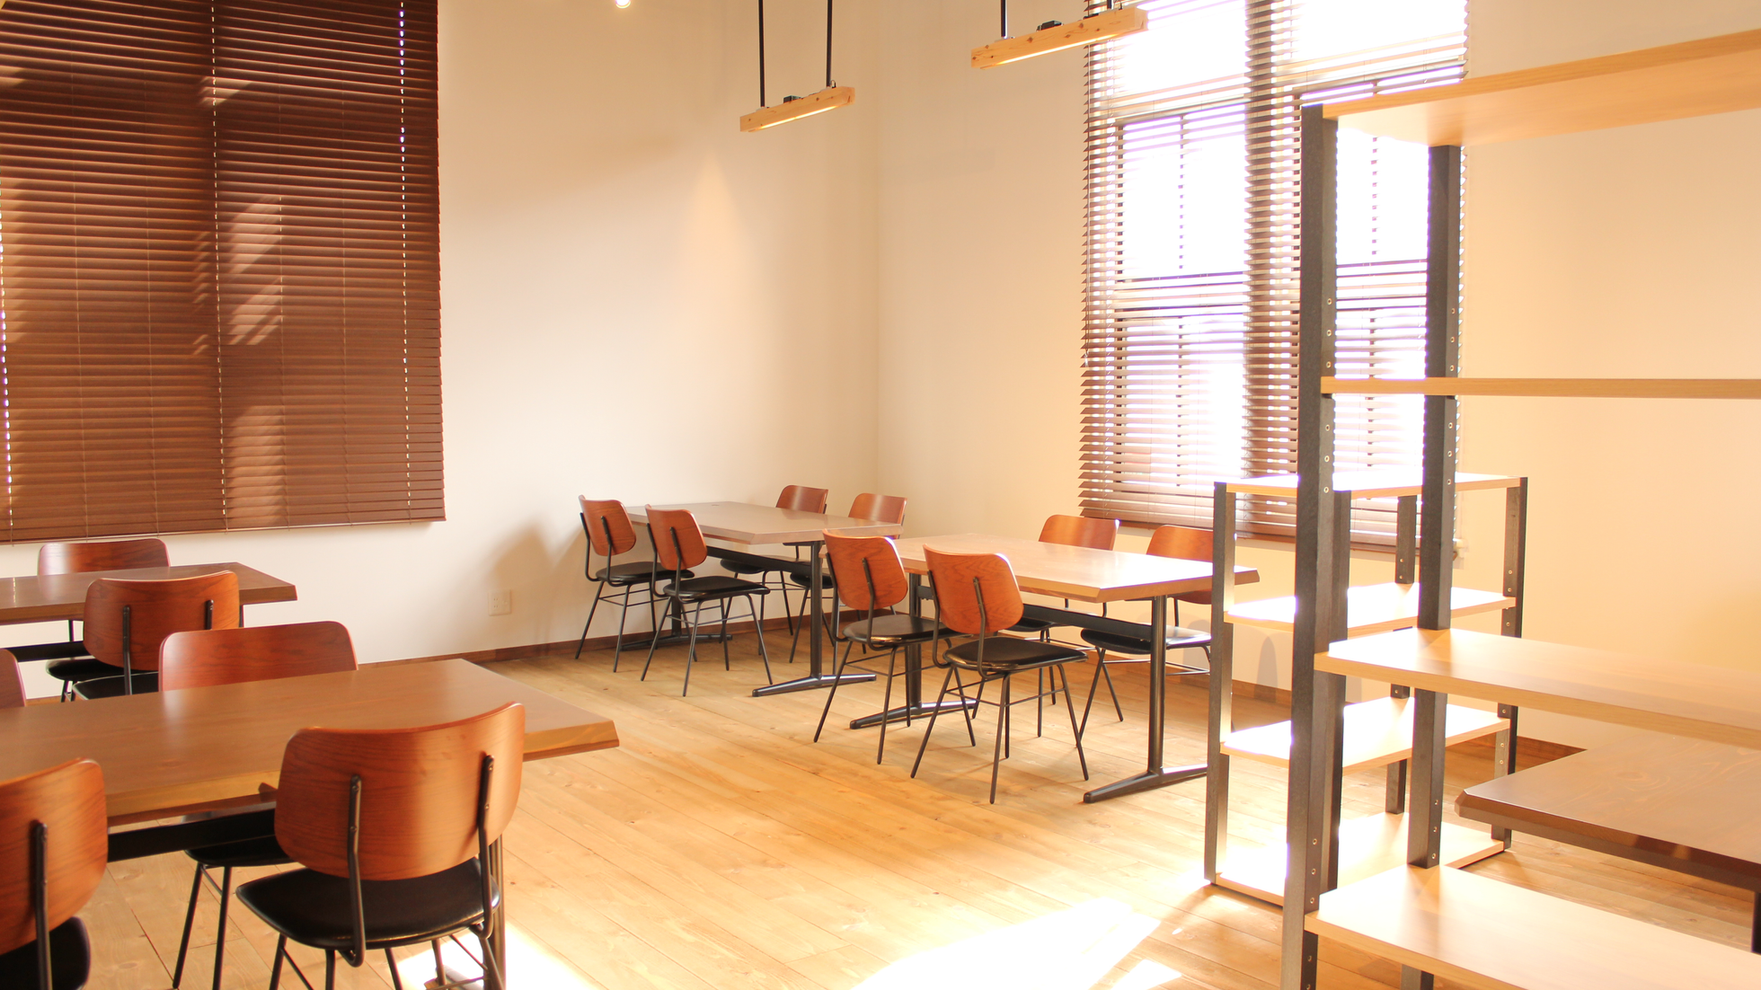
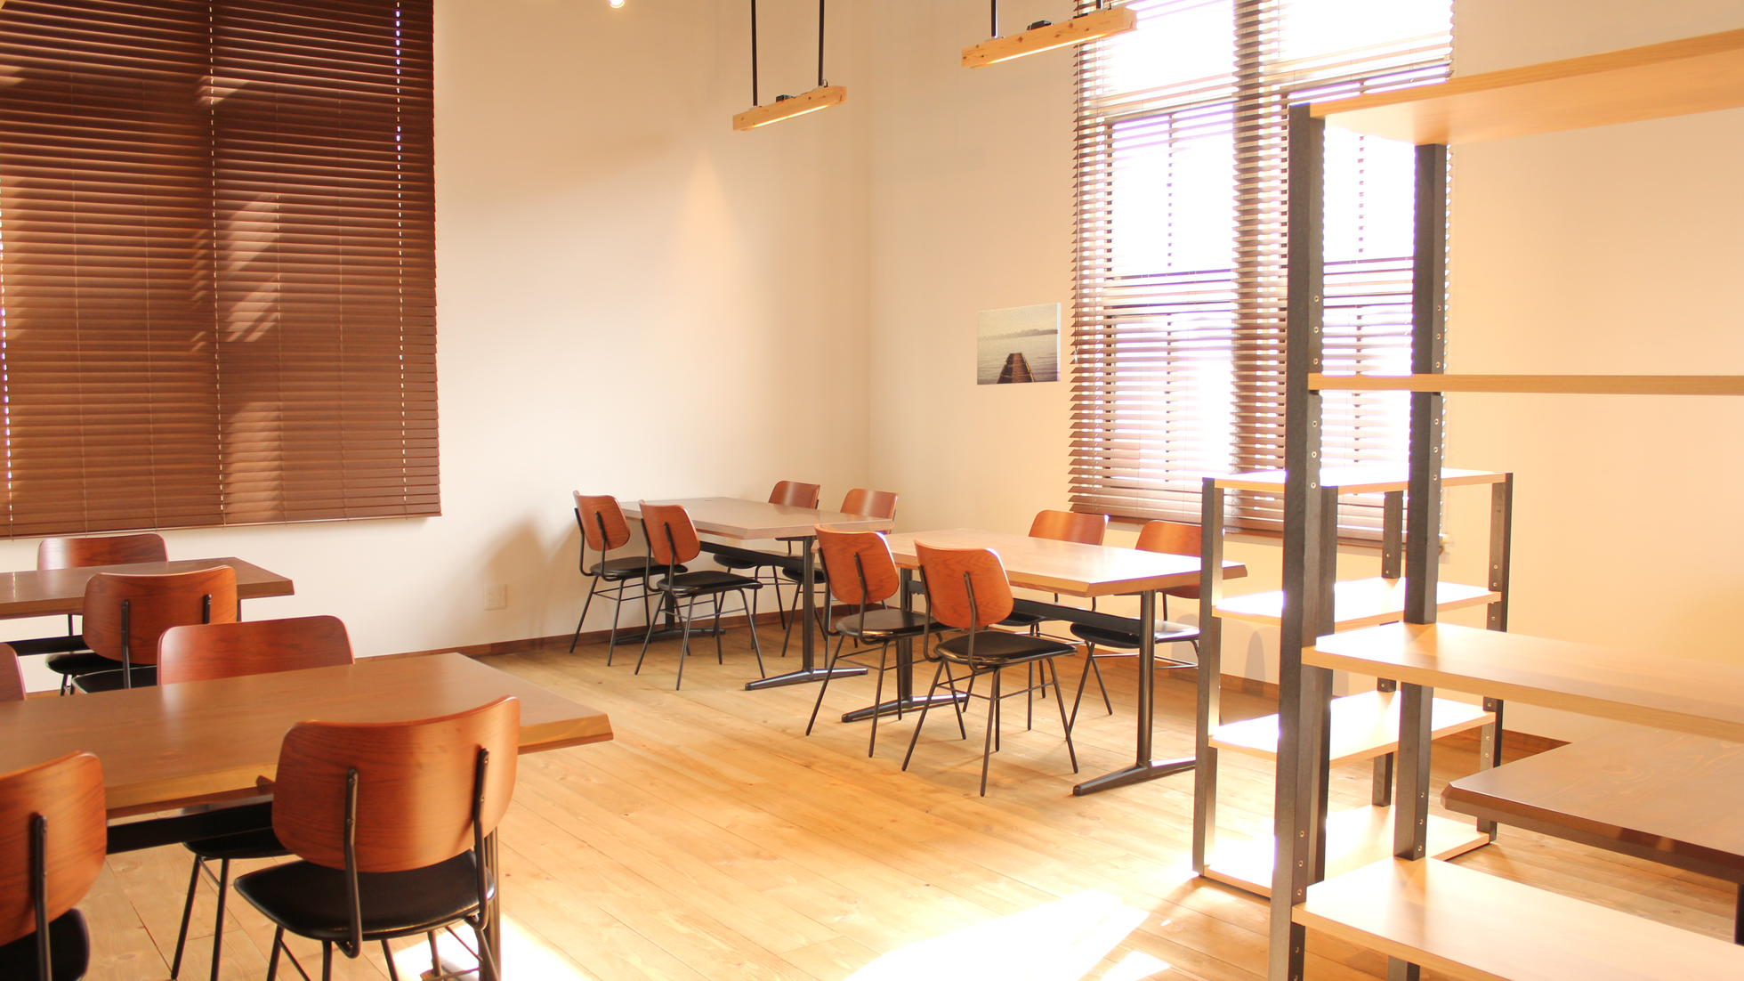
+ wall art (1017, 345)
